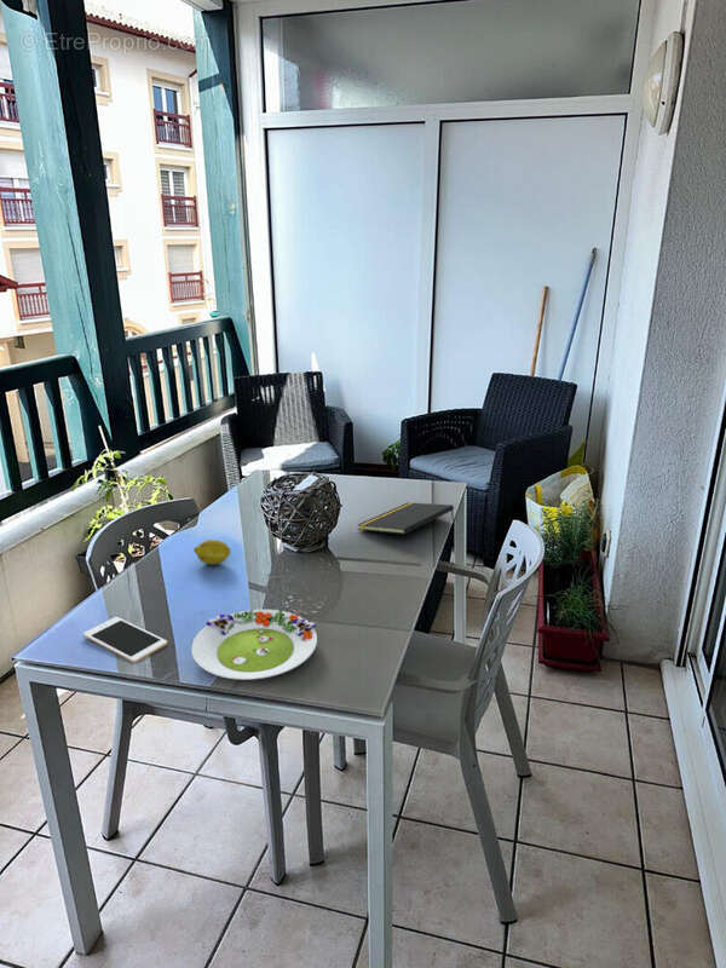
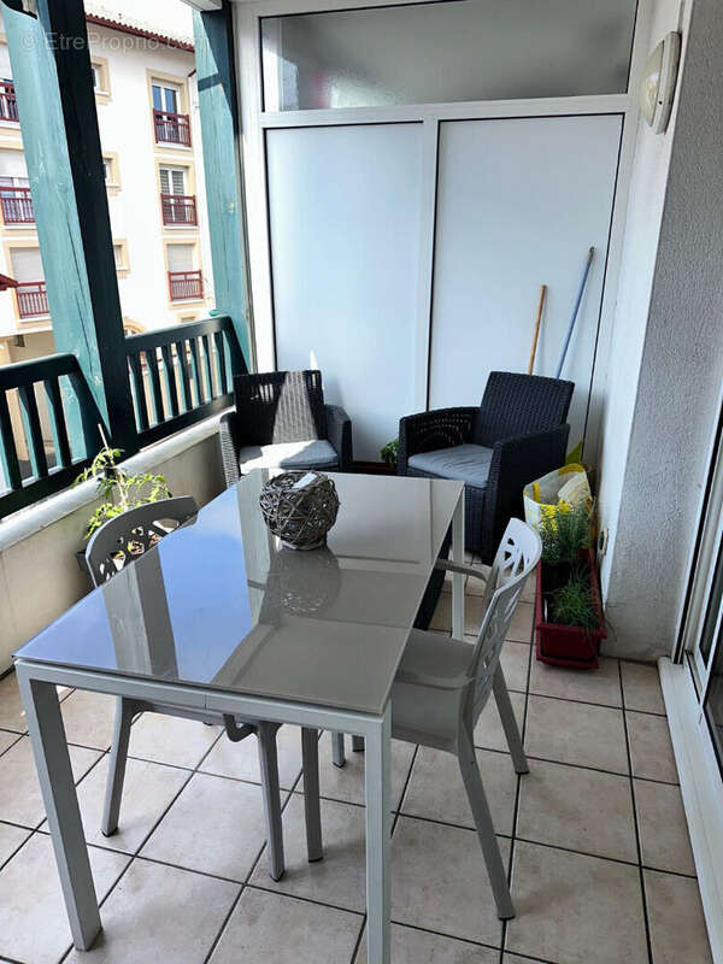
- salad plate (255, 644)
- fruit (211, 552)
- notepad (405, 517)
- cell phone (125, 638)
